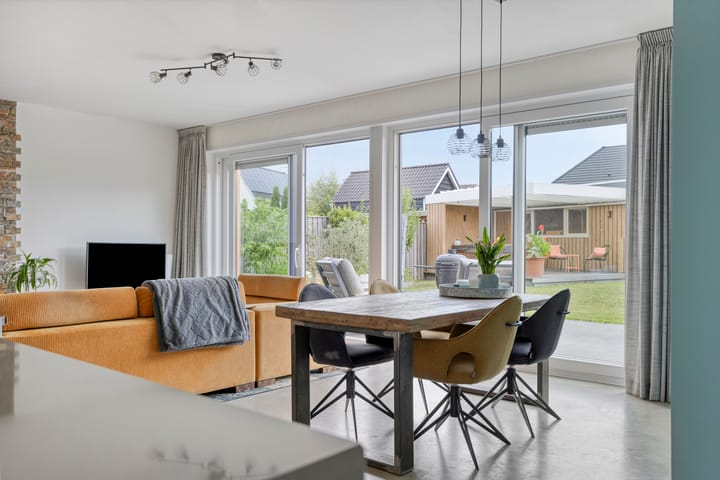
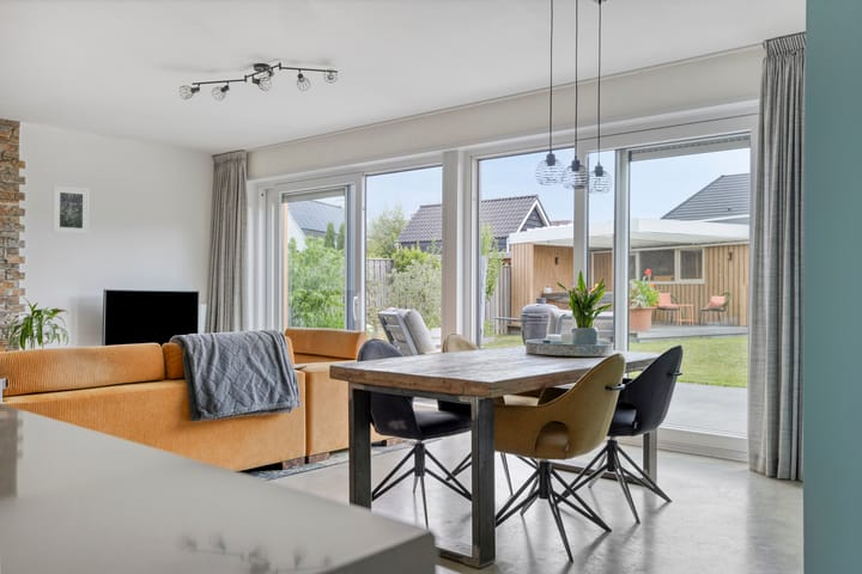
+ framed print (71, 210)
